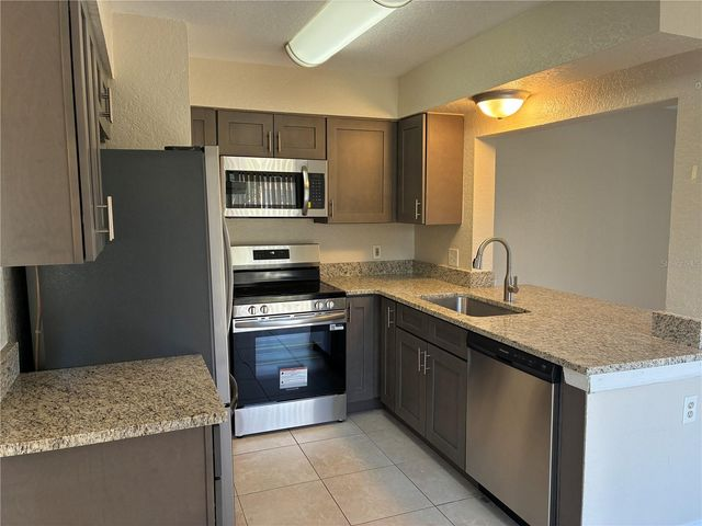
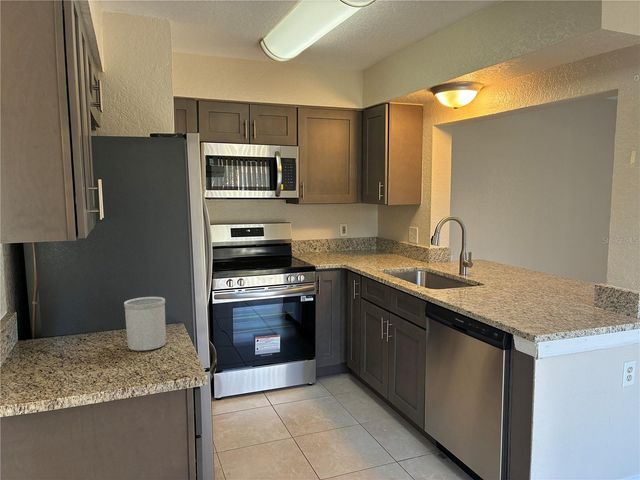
+ utensil holder (145, 322)
